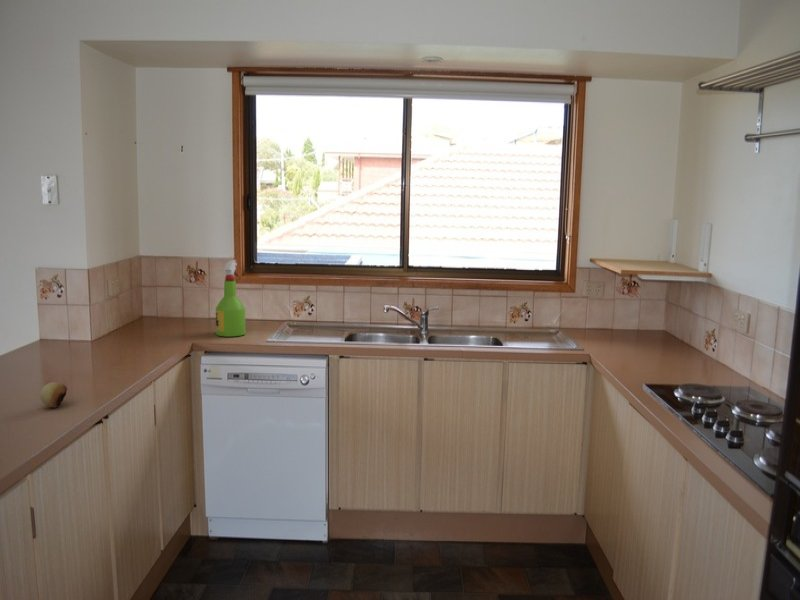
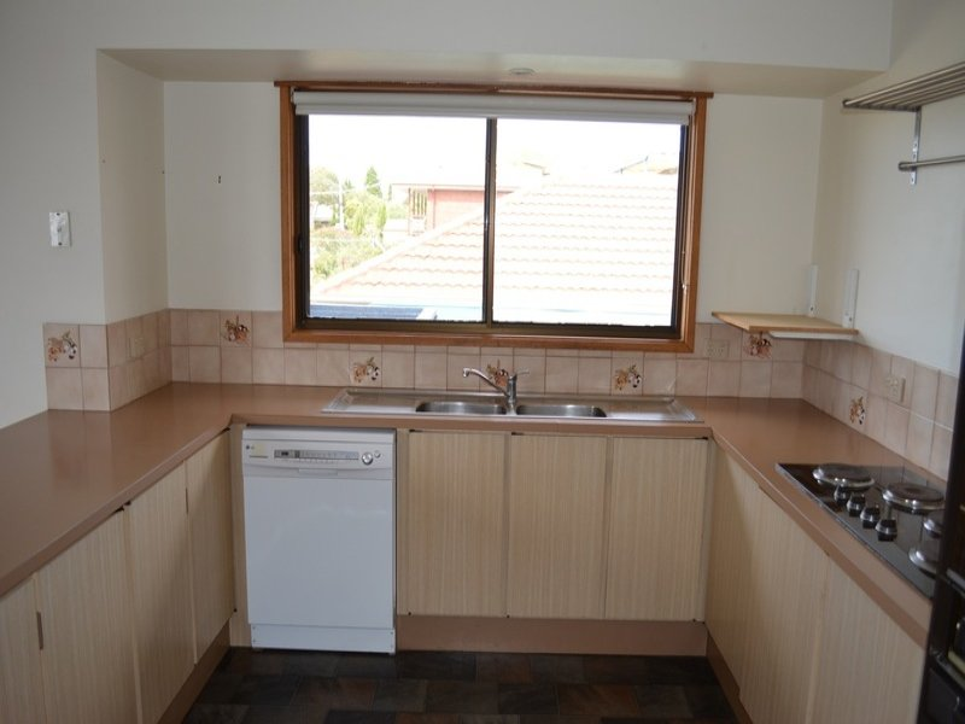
- spray bottle (232, 296)
- fruit (53, 394)
